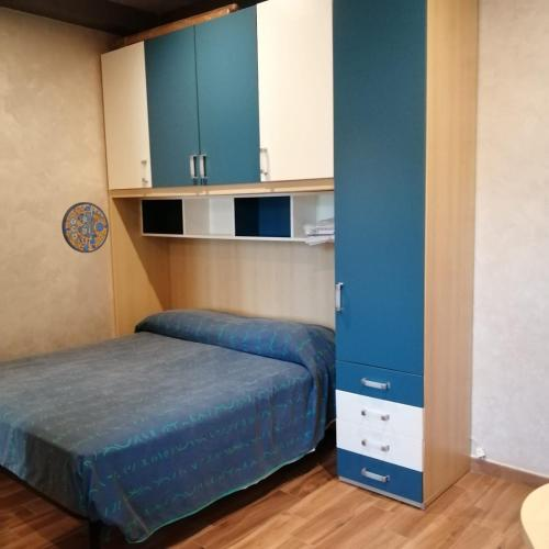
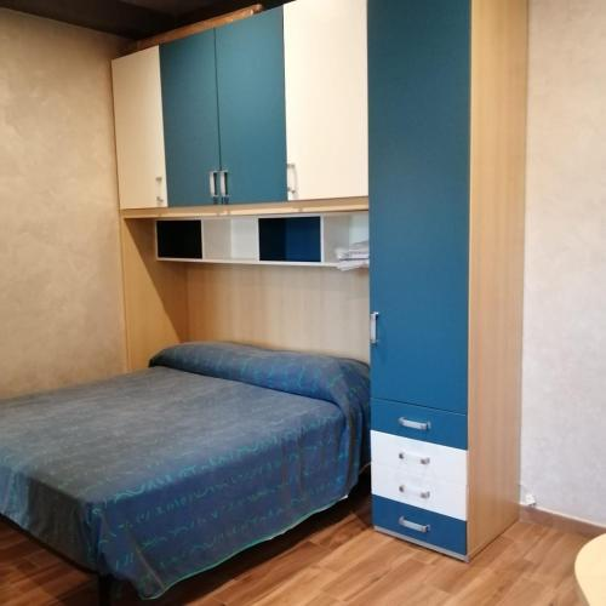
- manhole cover (86, 227)
